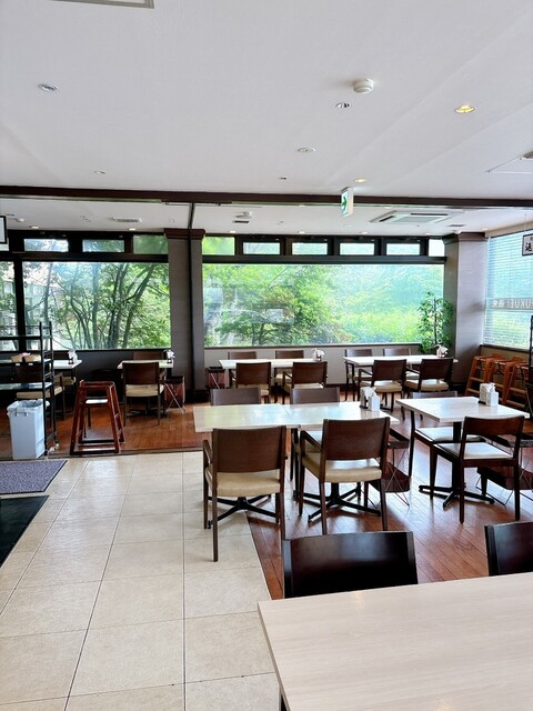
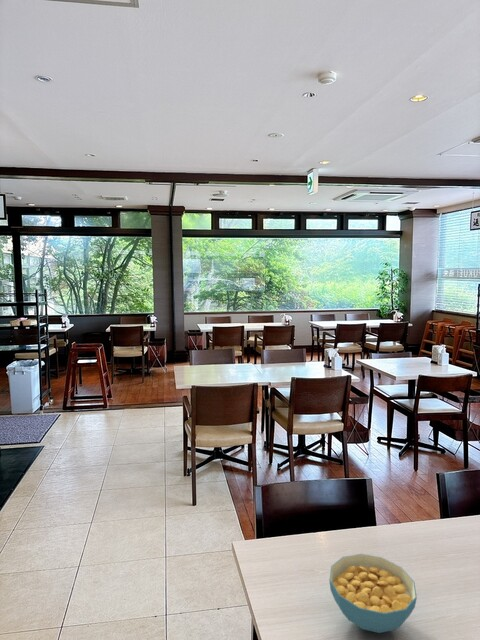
+ cereal bowl (371, 599)
